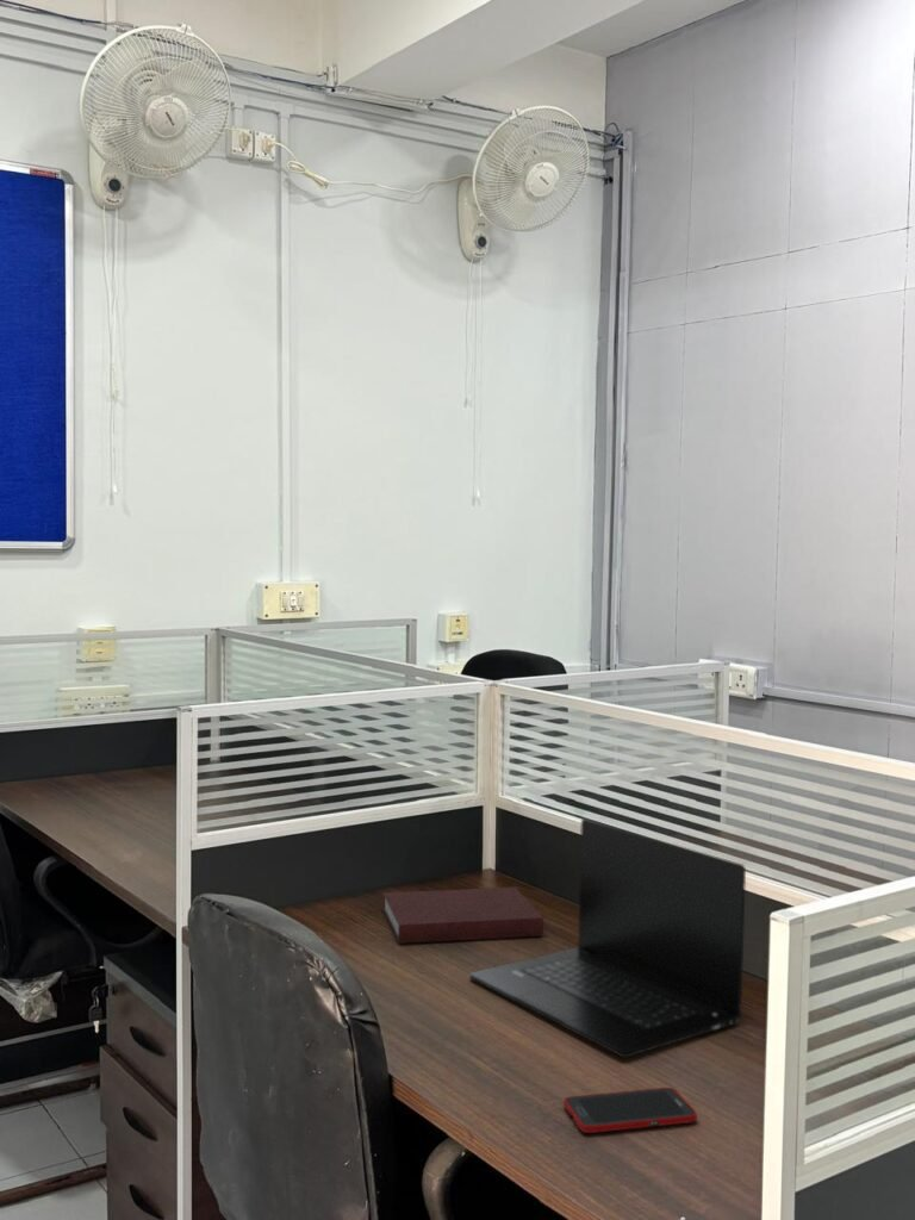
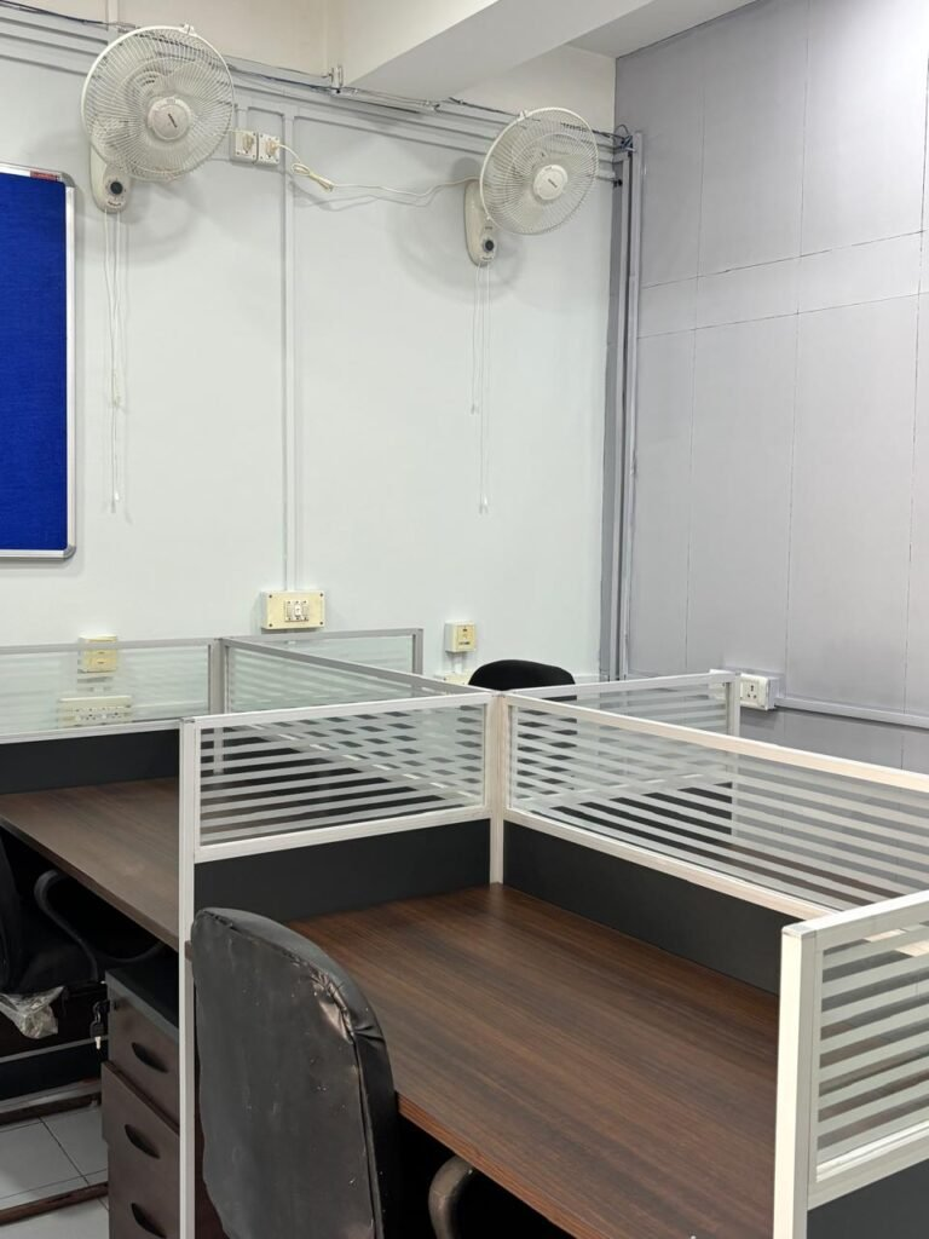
- cell phone (629, 1109)
- laptop (600, 925)
- notebook (460, 914)
